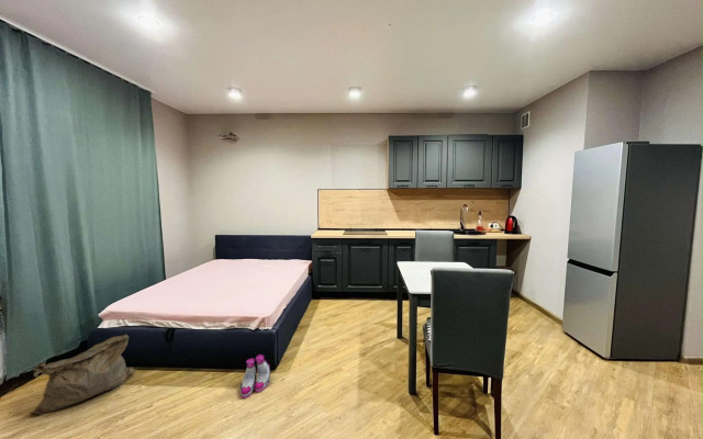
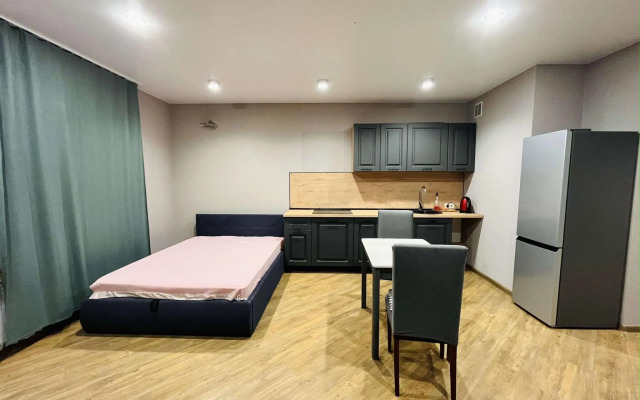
- bag (87, 369)
- boots (255, 372)
